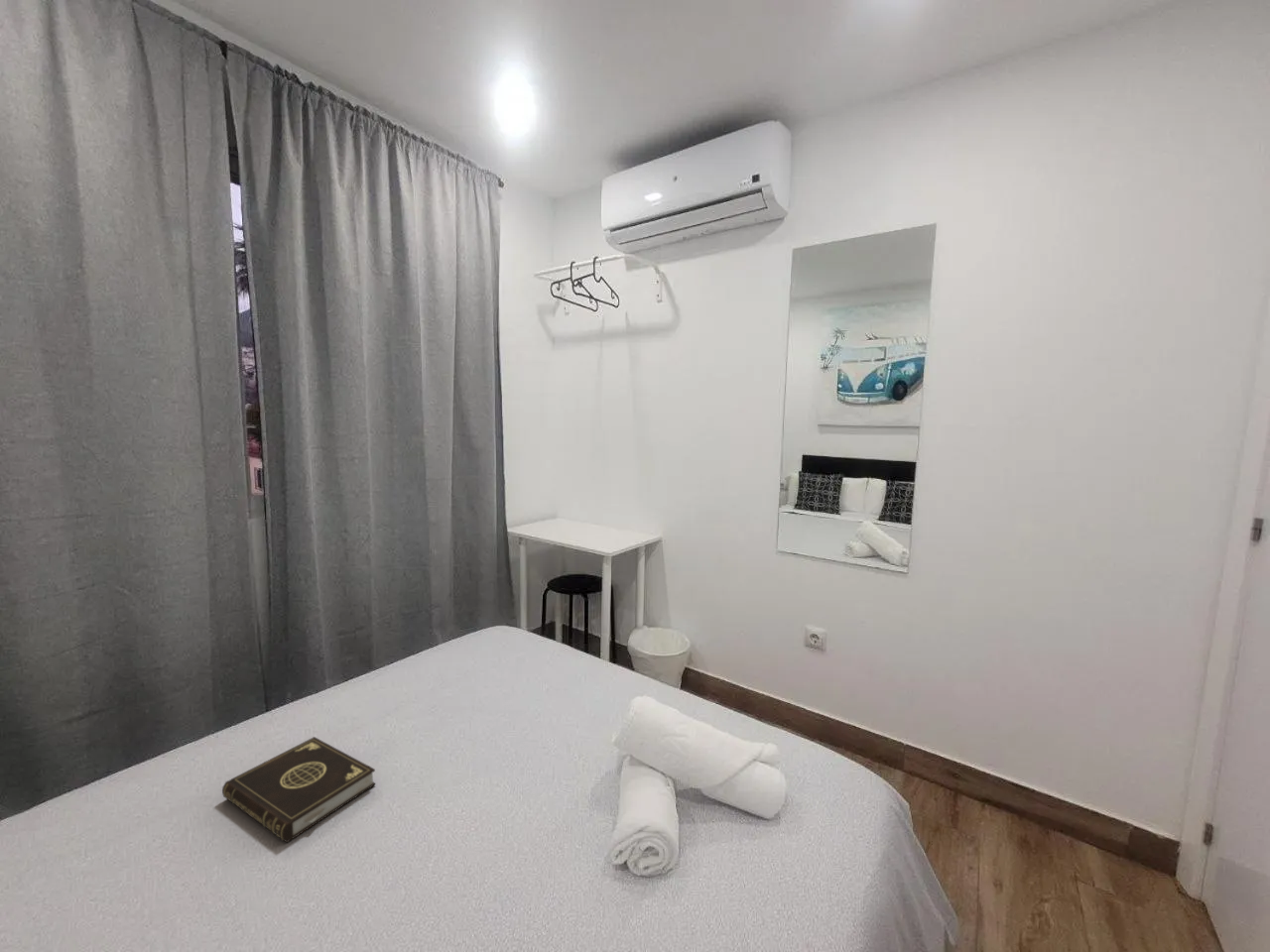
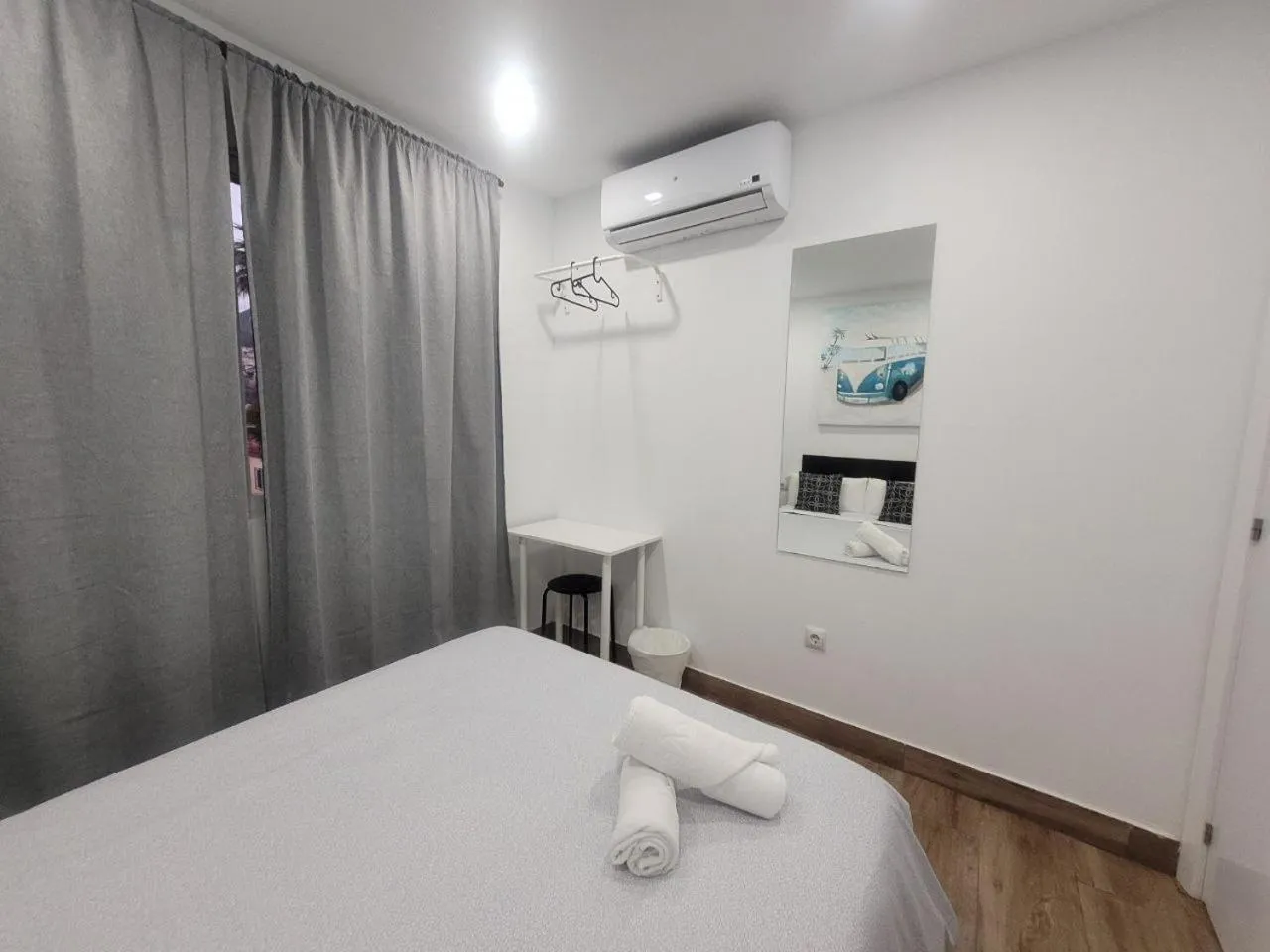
- book (301, 783)
